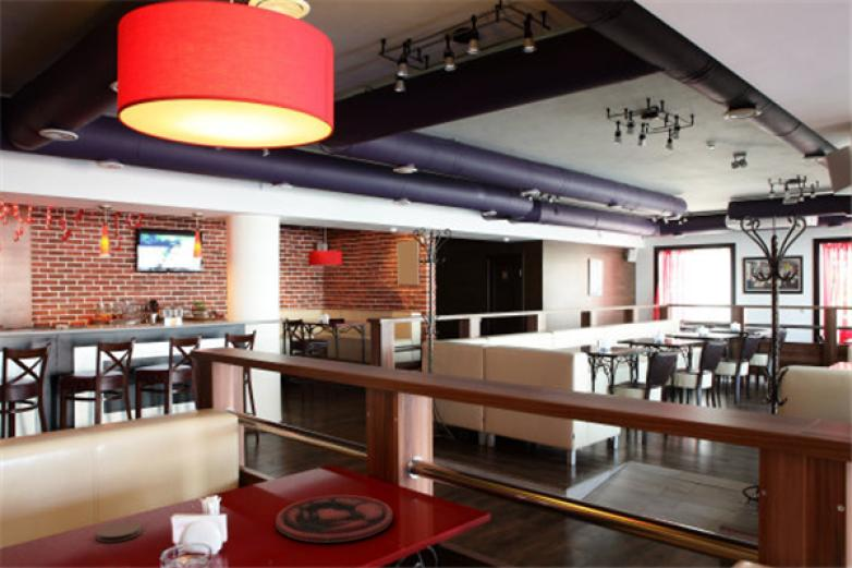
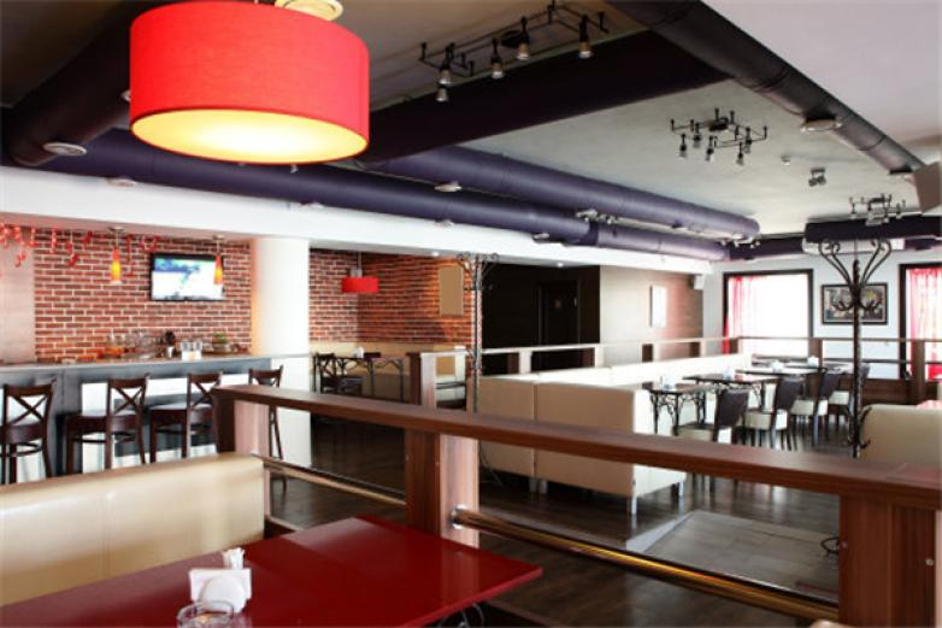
- plate (334, 516)
- coaster (119, 531)
